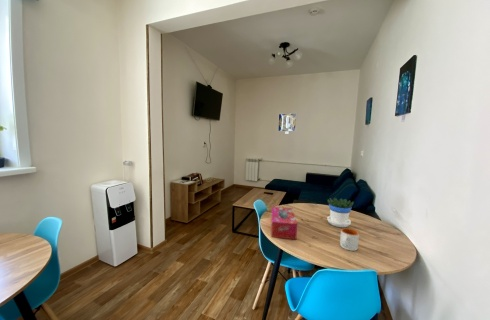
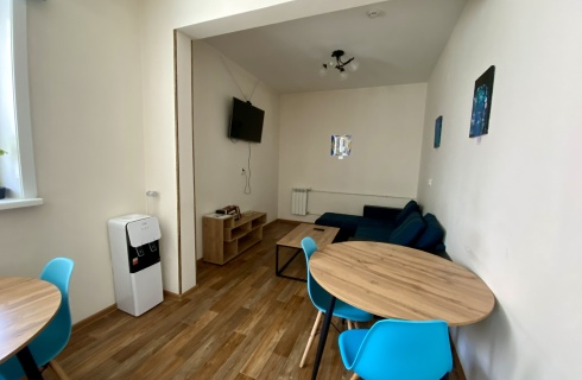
- flowerpot (339, 212)
- mug (348, 239)
- tissue box (282, 221)
